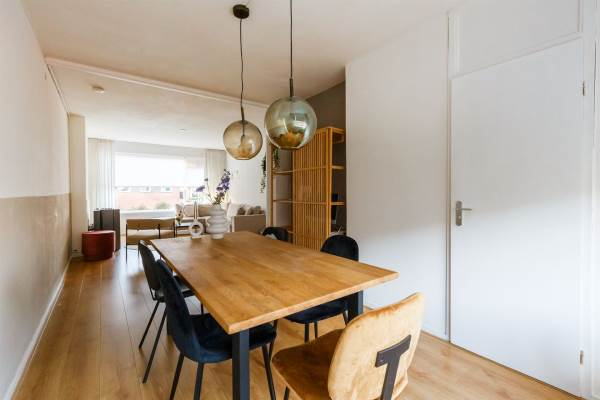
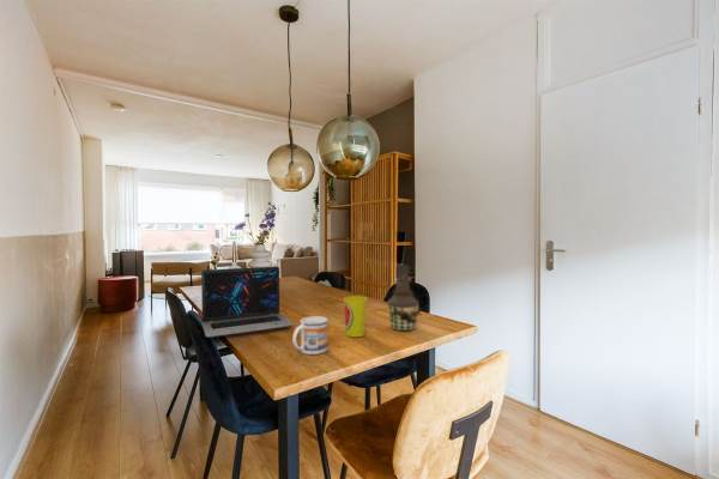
+ mug (310, 334)
+ bottle (404, 296)
+ cup (355, 316)
+ laptop (247, 298)
